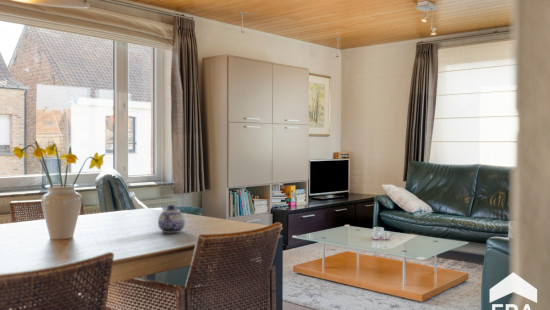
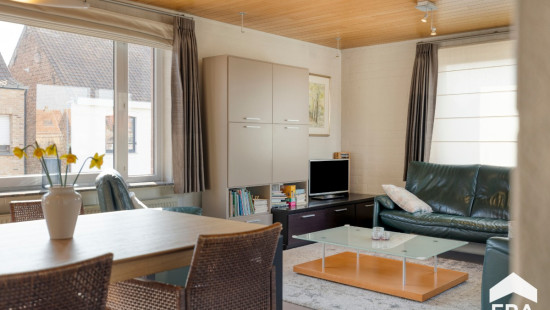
- teapot (171, 218)
